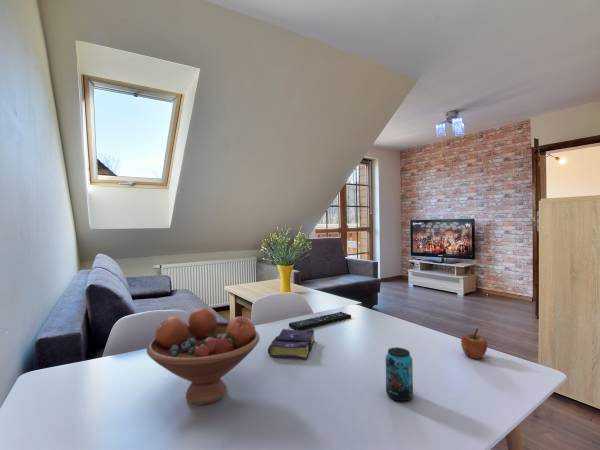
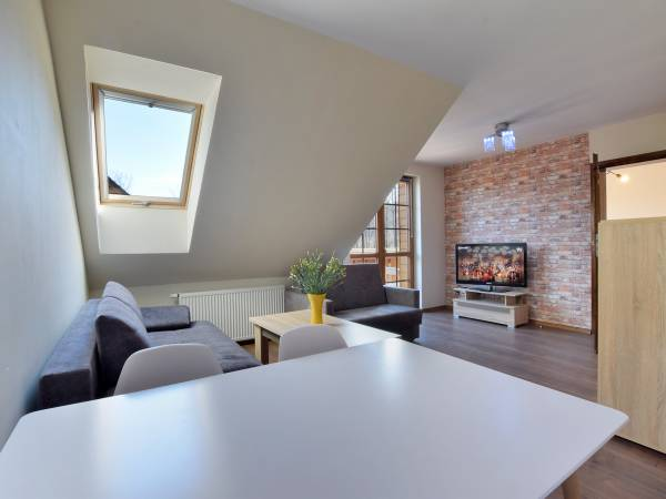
- book (292, 342)
- apple (474, 342)
- fruit bowl (205, 355)
- remote control (321, 320)
- beverage can (399, 373)
